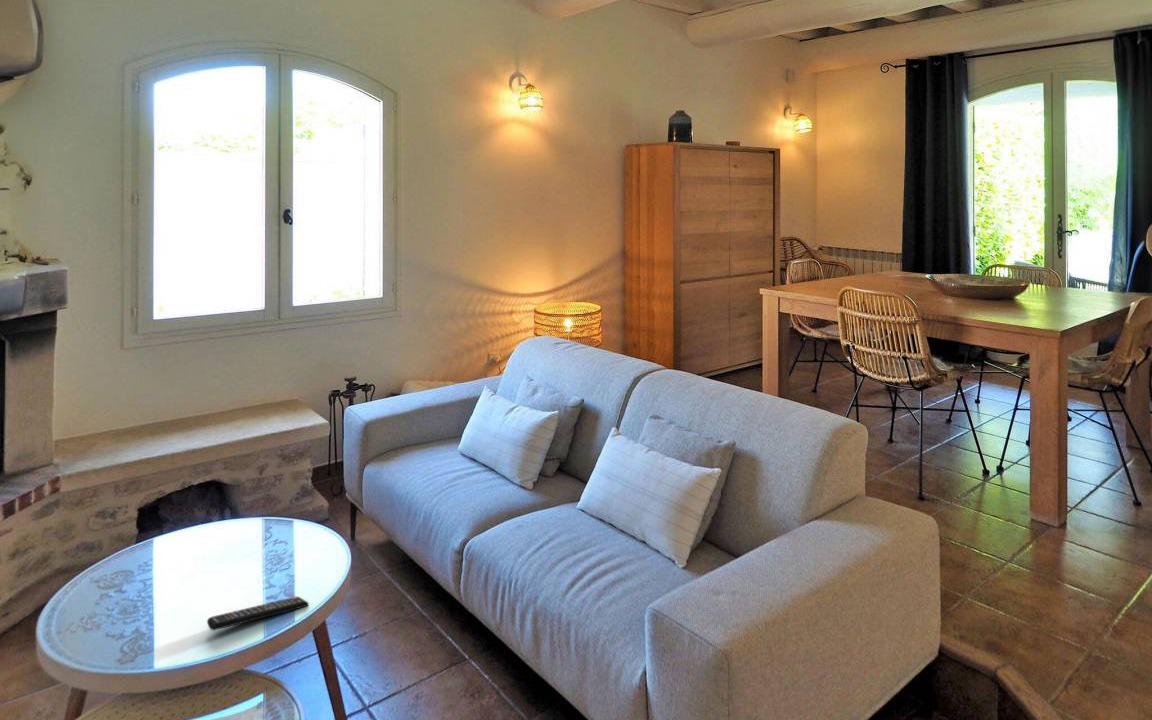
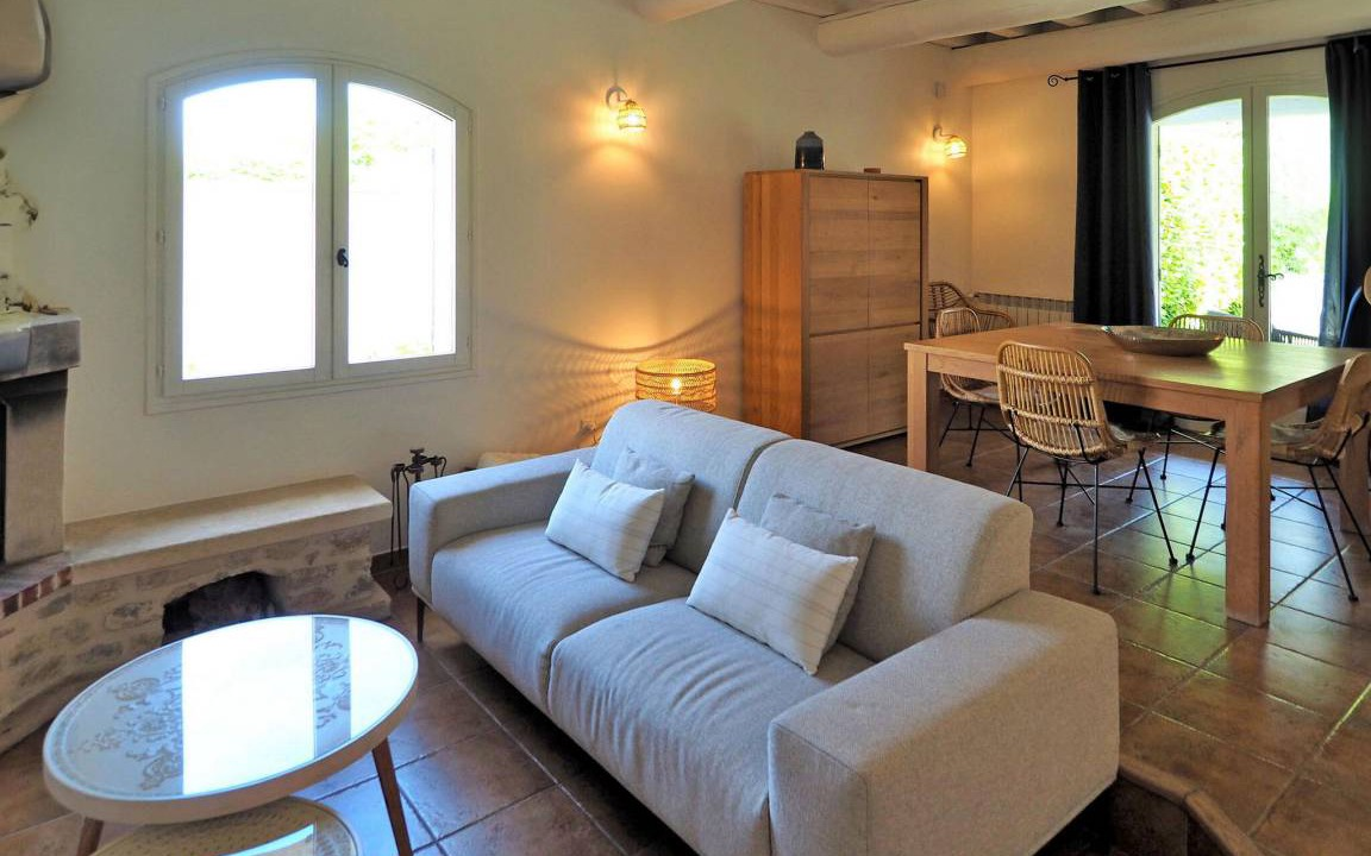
- remote control (259, 612)
